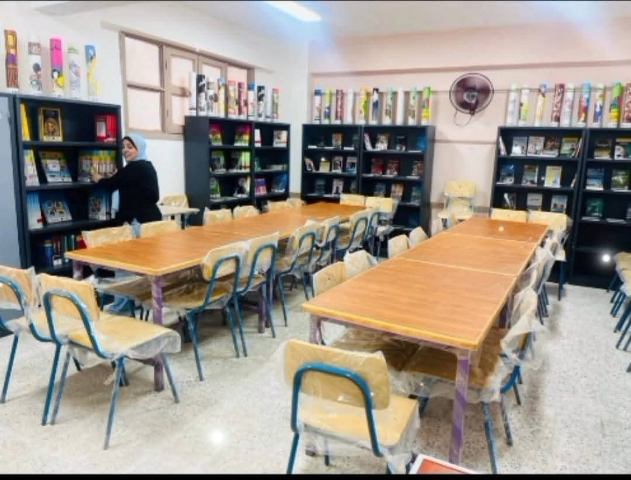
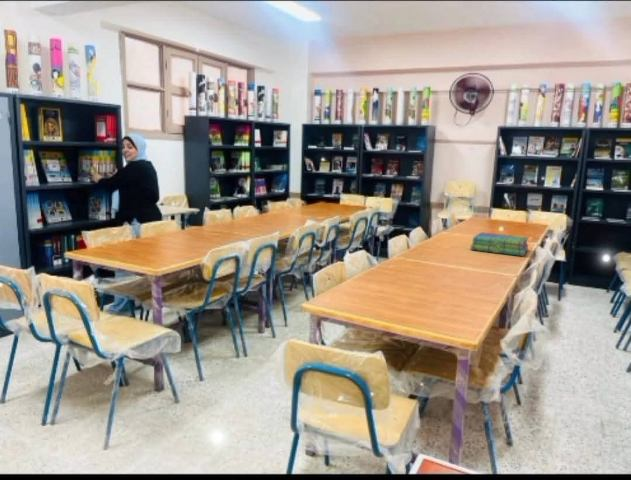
+ stack of books (500, 243)
